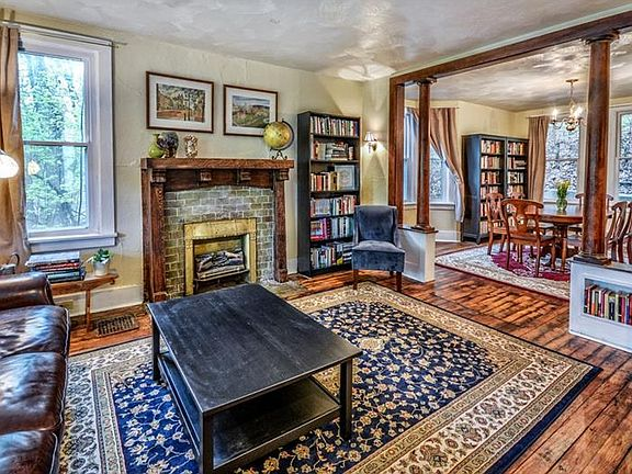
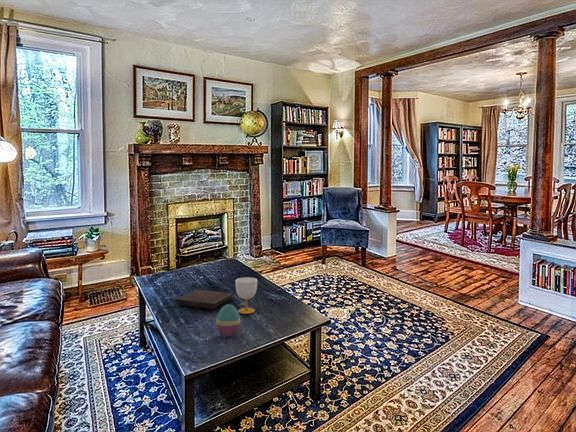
+ decorative egg (228, 320)
+ cup (246, 295)
+ book (204, 298)
